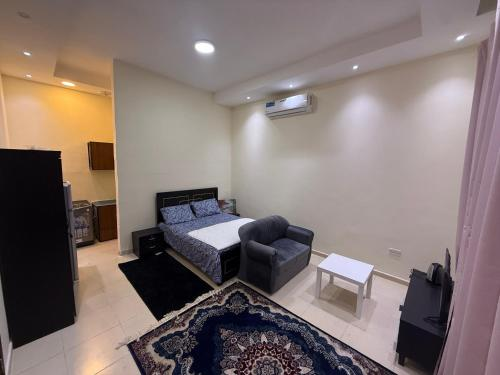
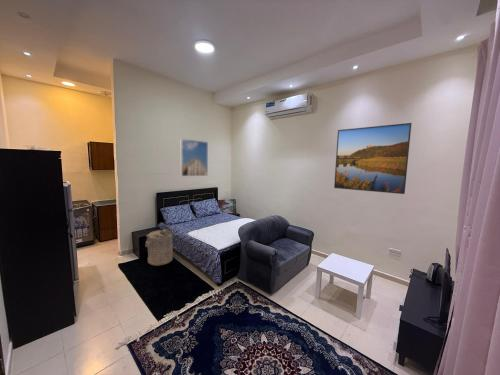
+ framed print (194, 158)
+ laundry hamper (159, 245)
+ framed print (368, 159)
